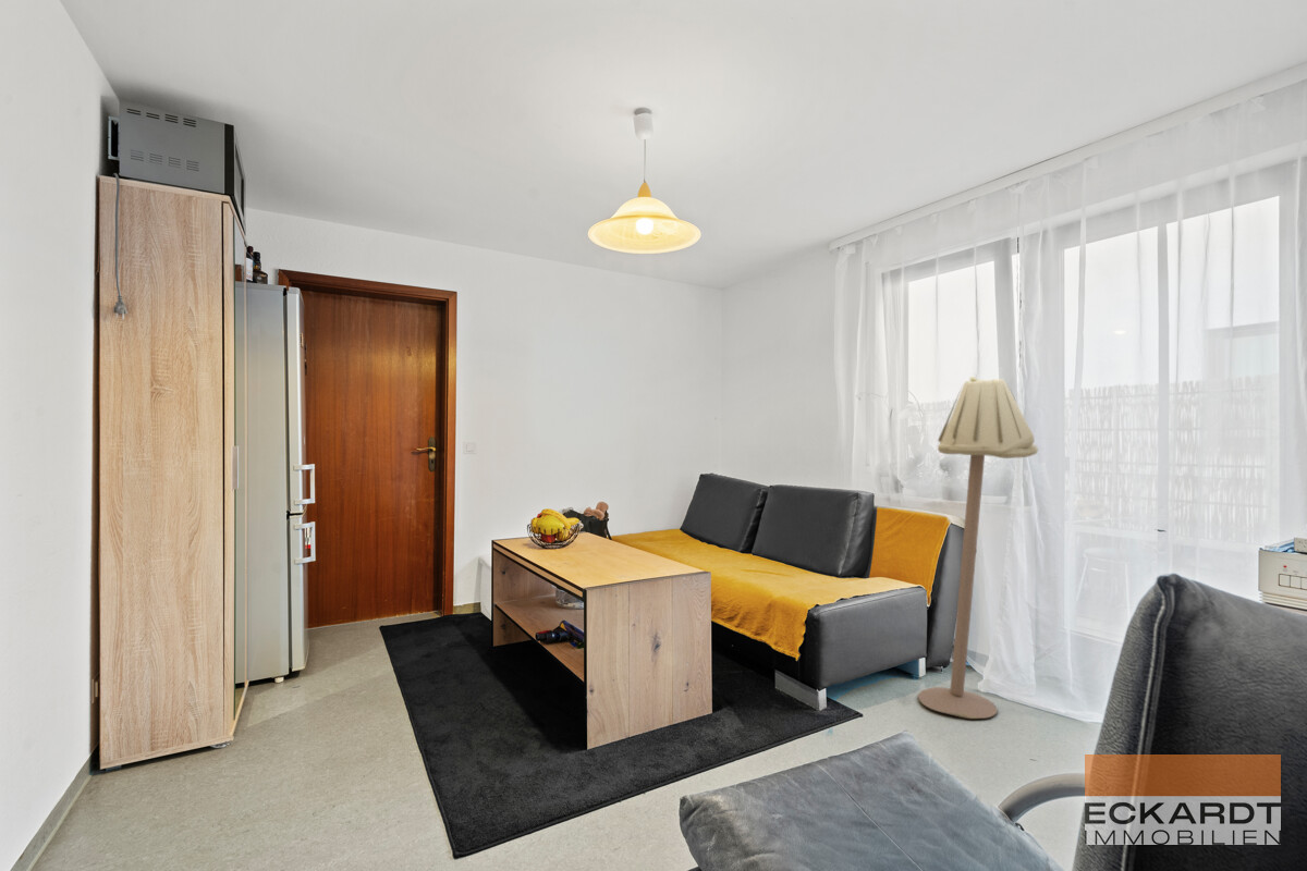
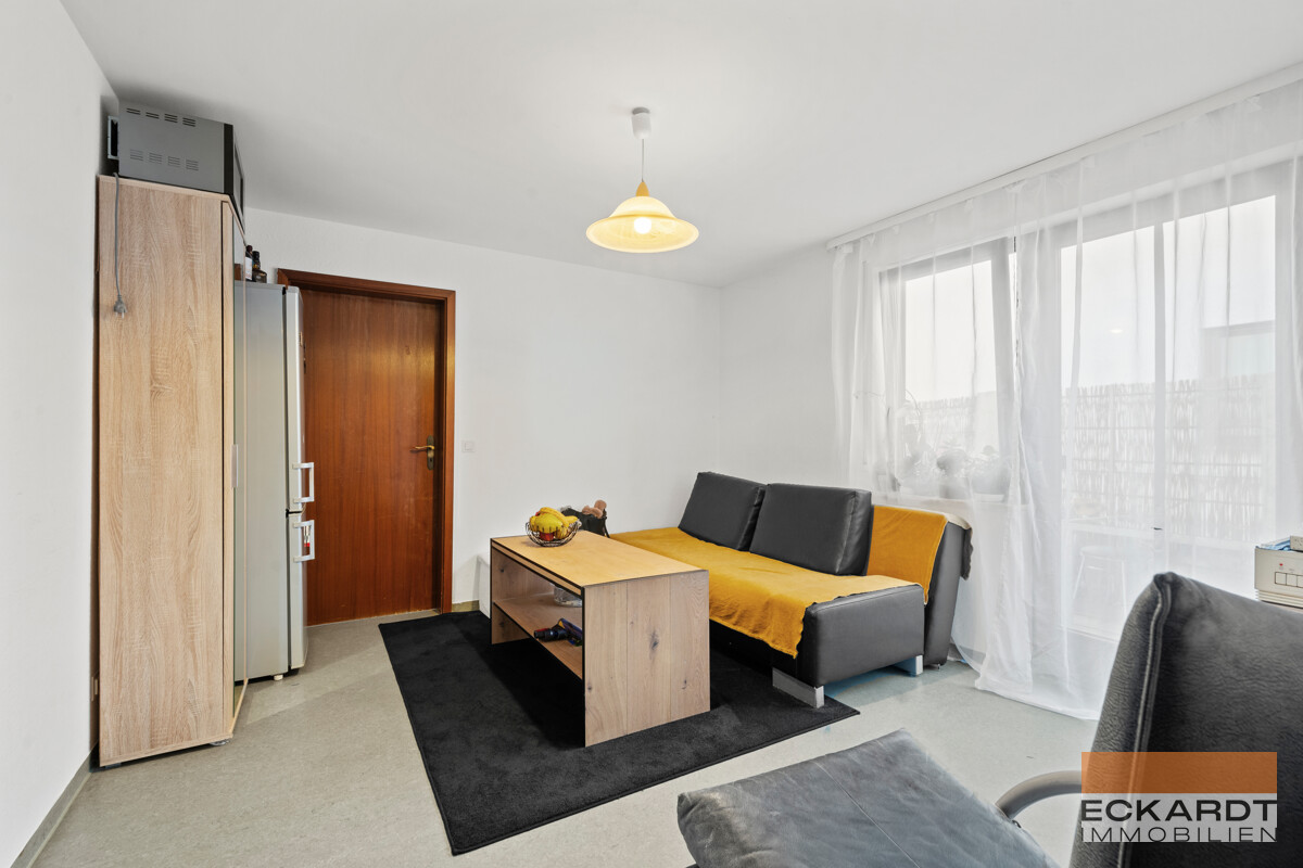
- floor lamp (975, 543)
